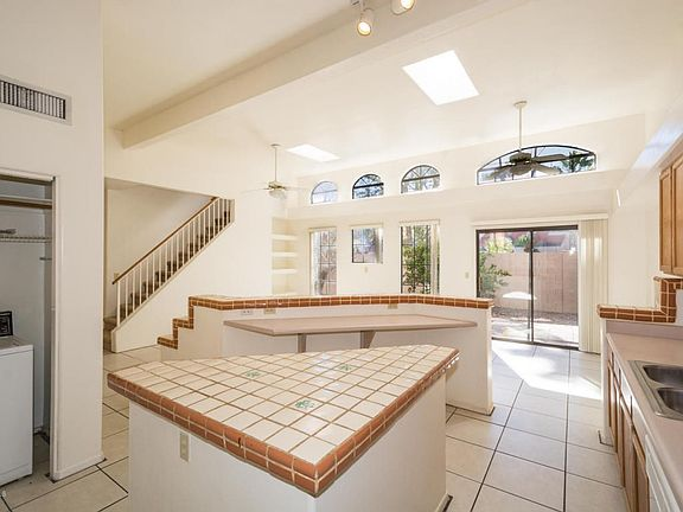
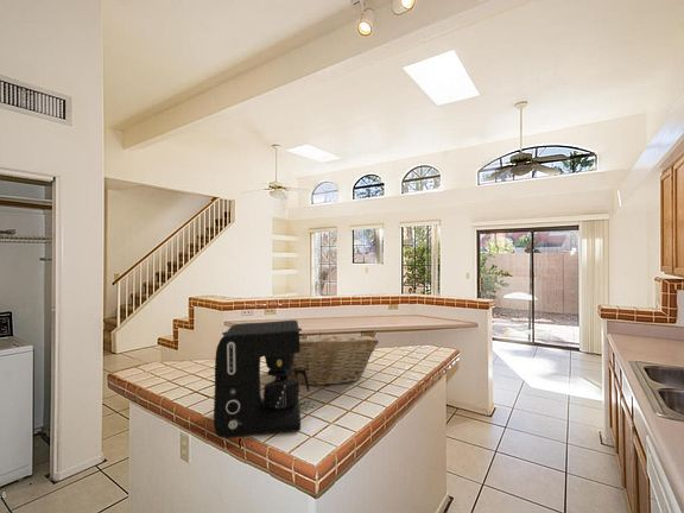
+ fruit basket (322, 353)
+ coffee maker (267, 373)
